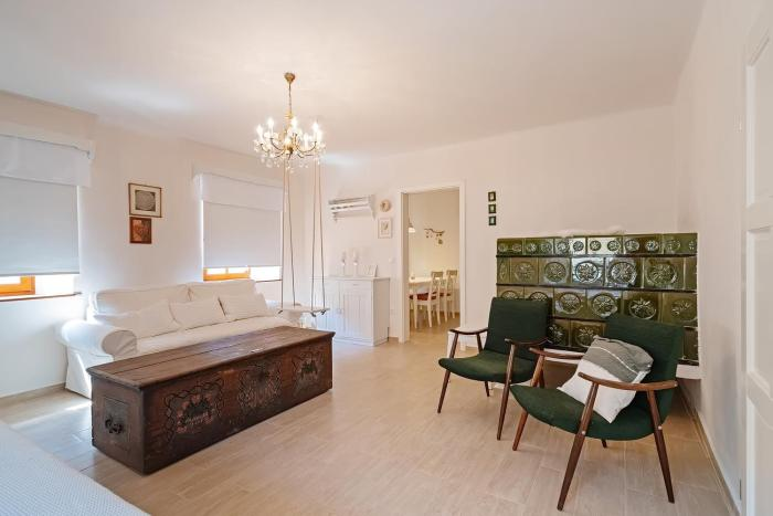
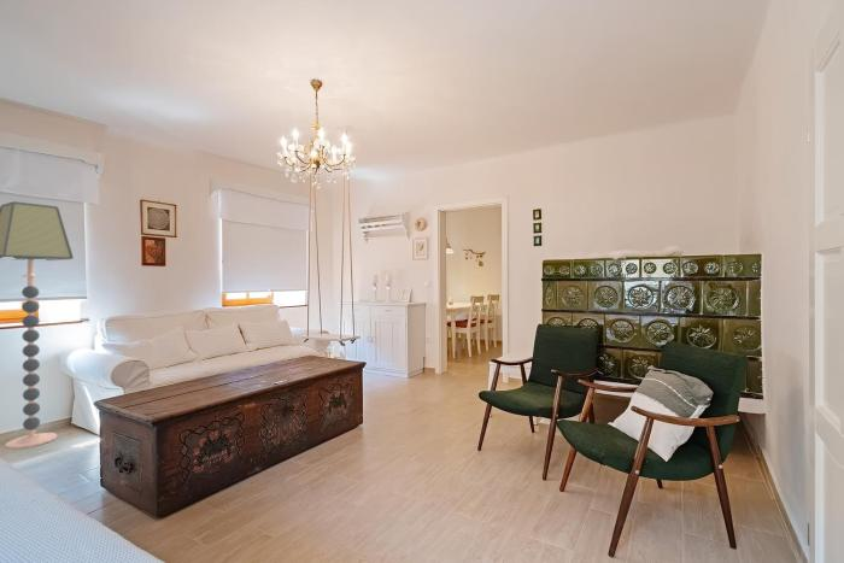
+ floor lamp (30, 323)
